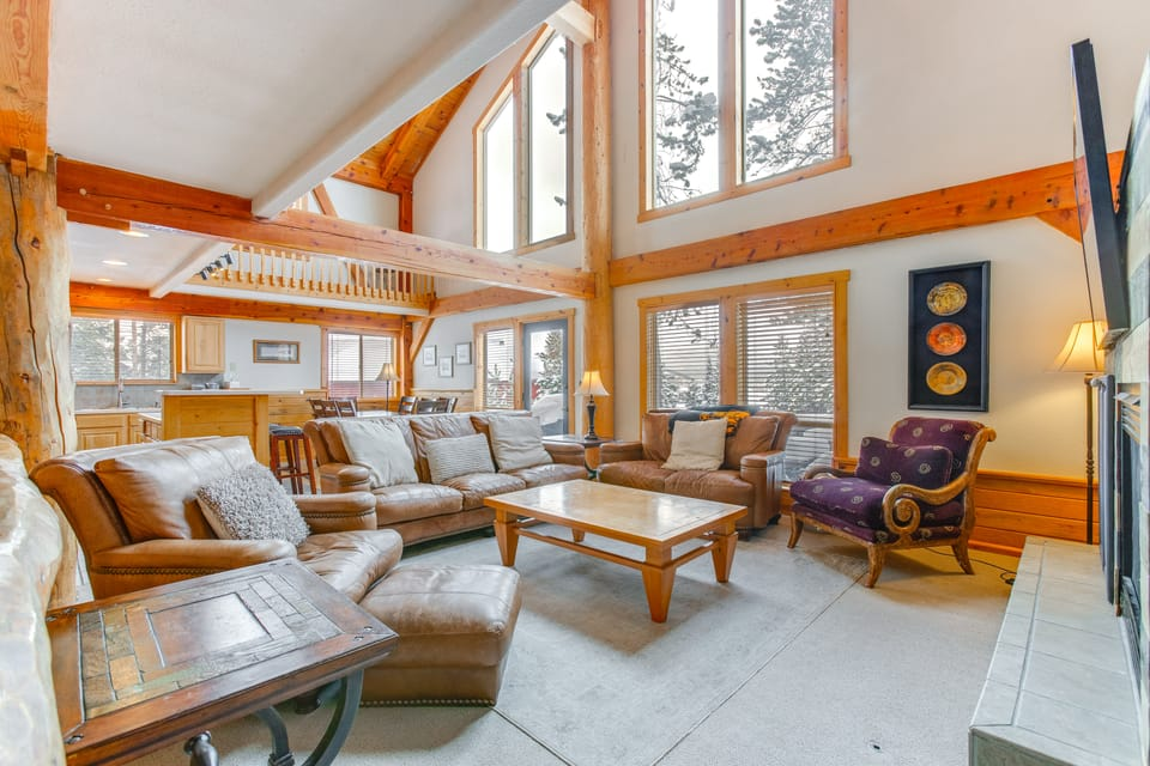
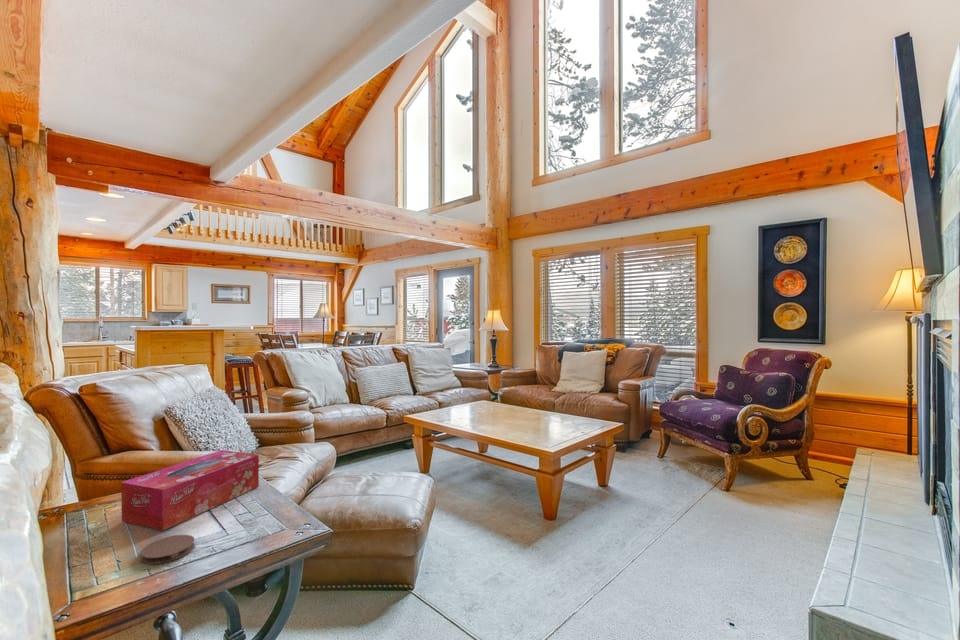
+ tissue box (196, 484)
+ coaster (168, 548)
